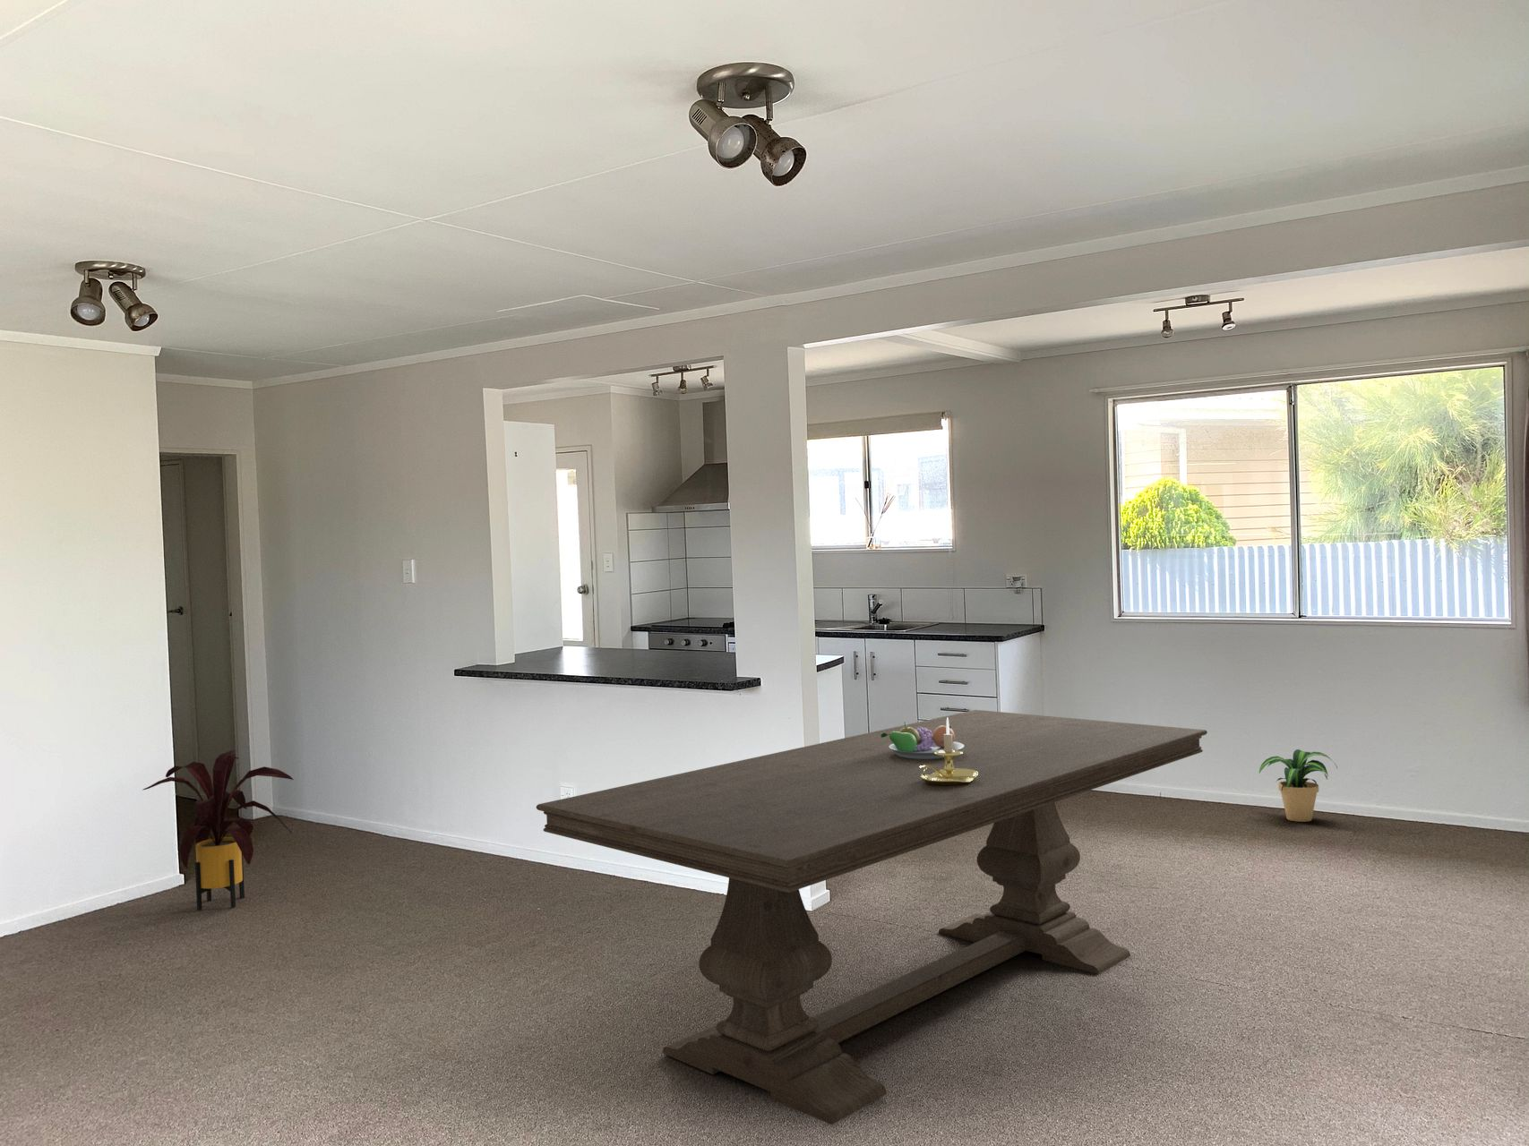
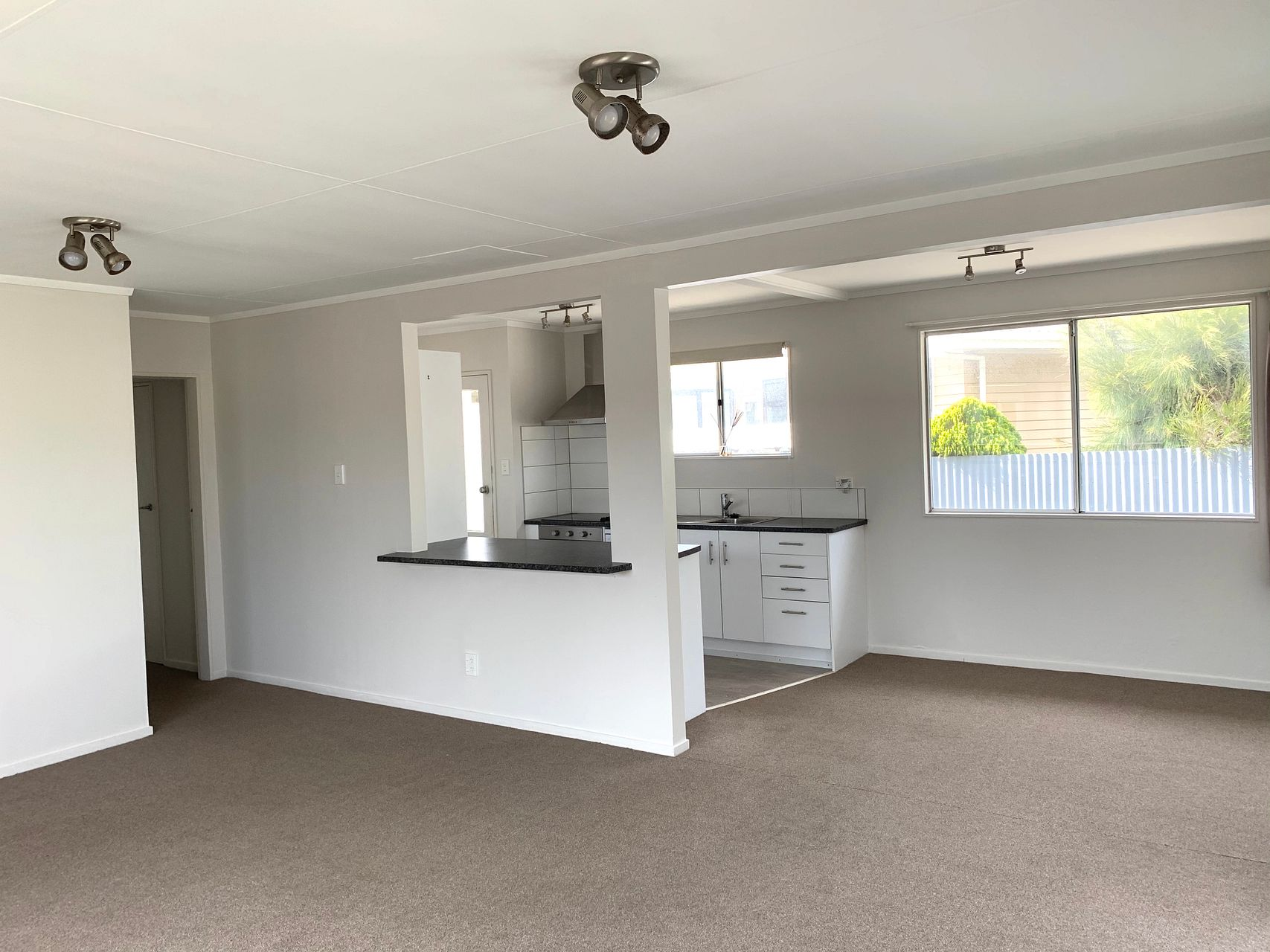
- fruit bowl (922, 738)
- potted plant (1299, 785)
- dining table (903, 853)
- house plant (212, 829)
- candle holder (945, 749)
